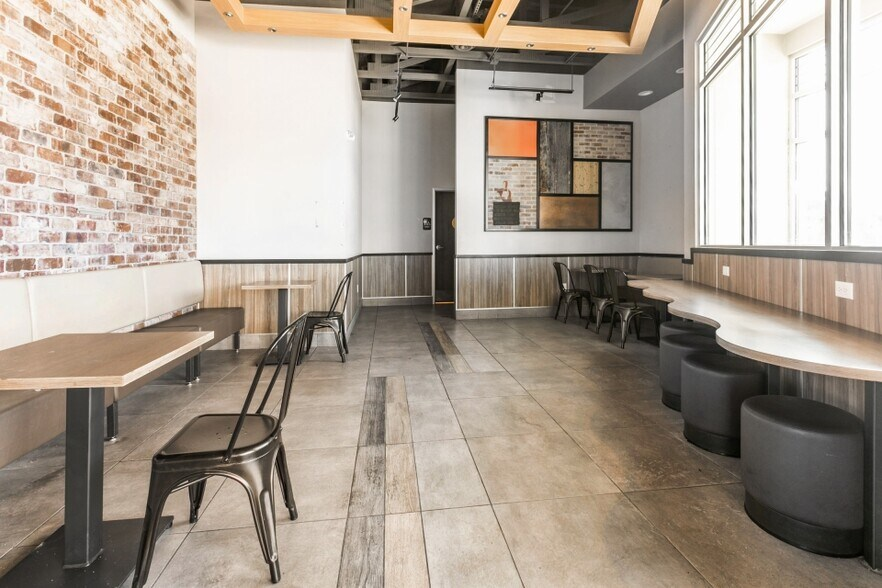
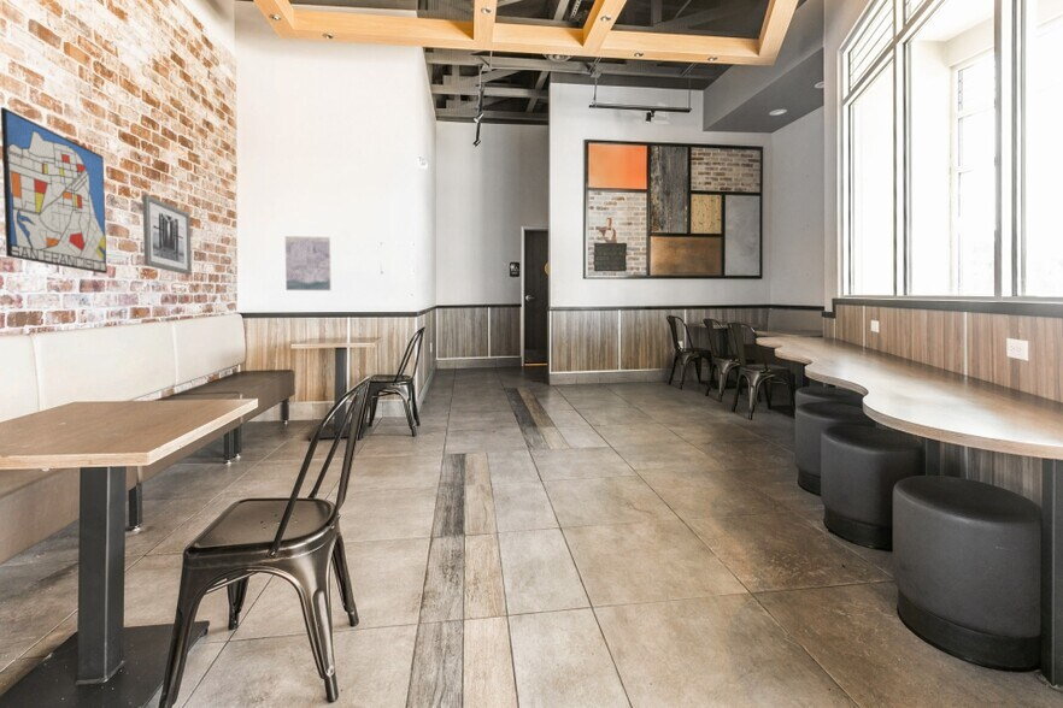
+ wall art (60, 200)
+ wall art (169, 237)
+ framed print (307, 264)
